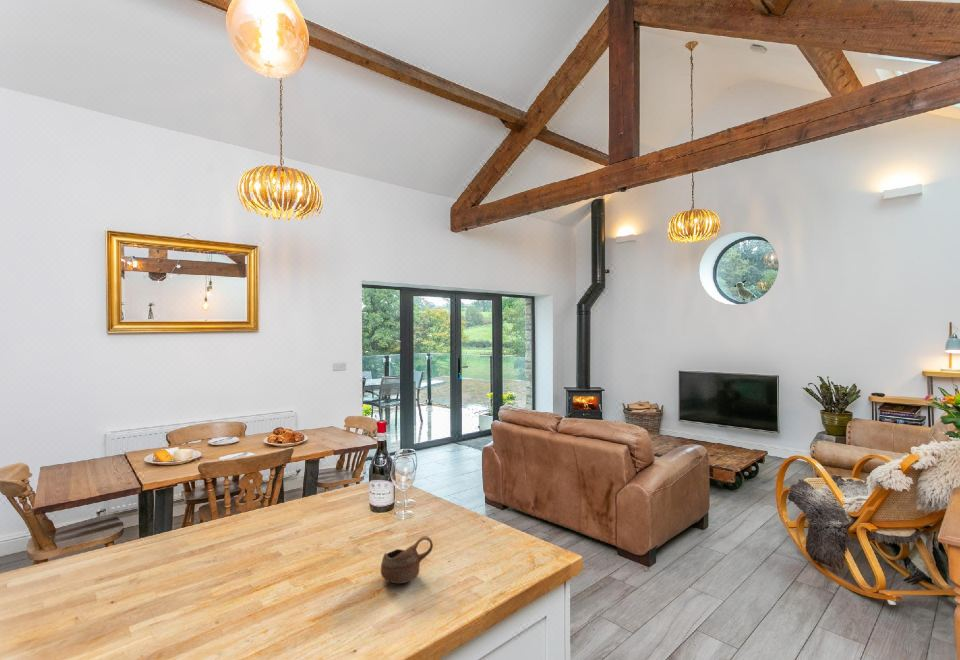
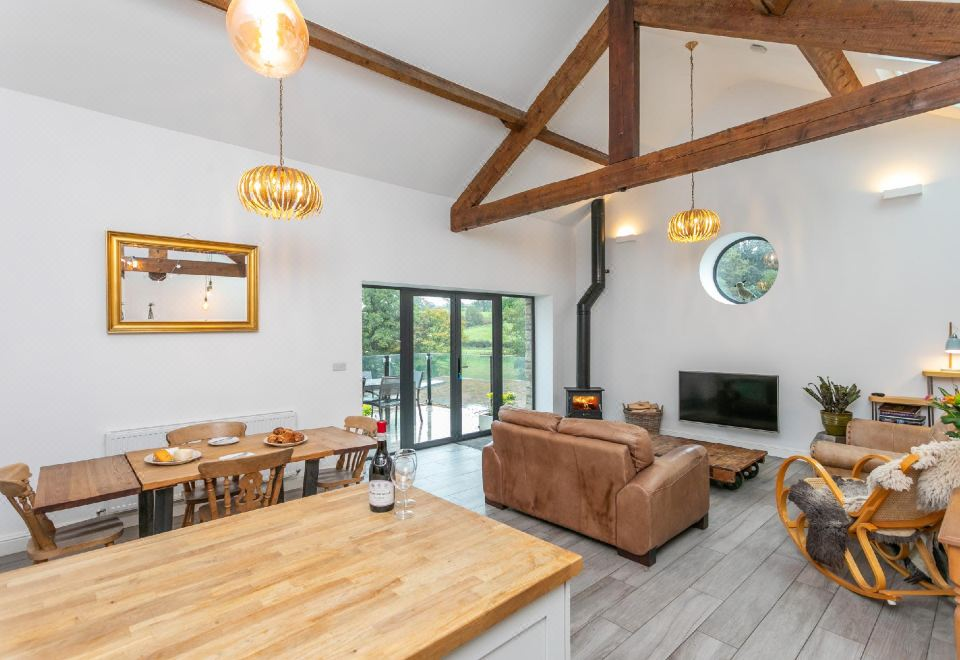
- cup (405, 559)
